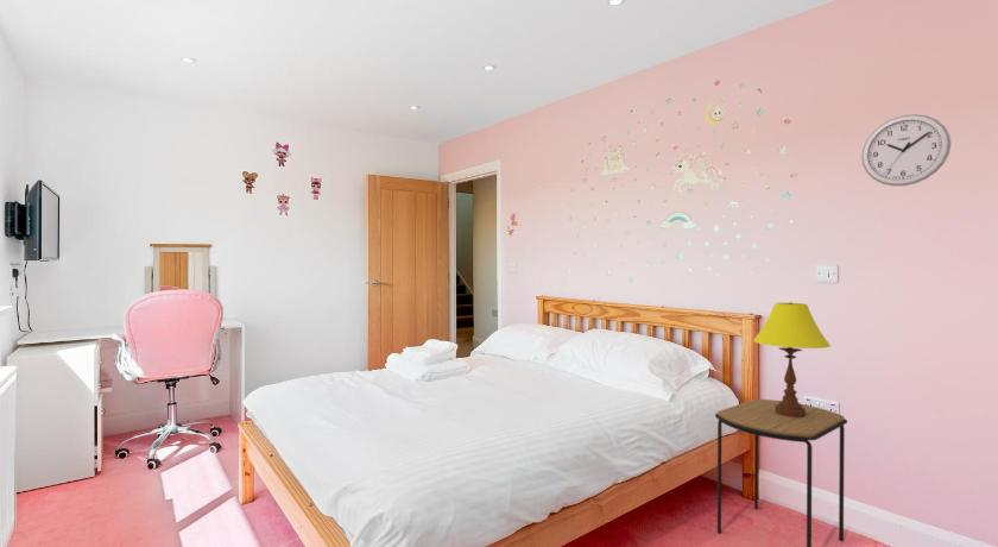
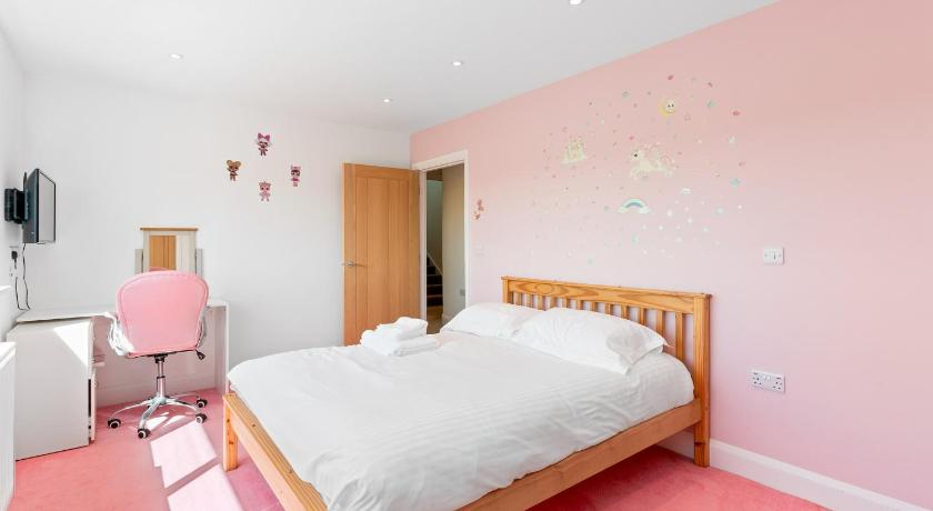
- wall clock (903, 150)
- table lamp (790, 357)
- side table (757, 474)
